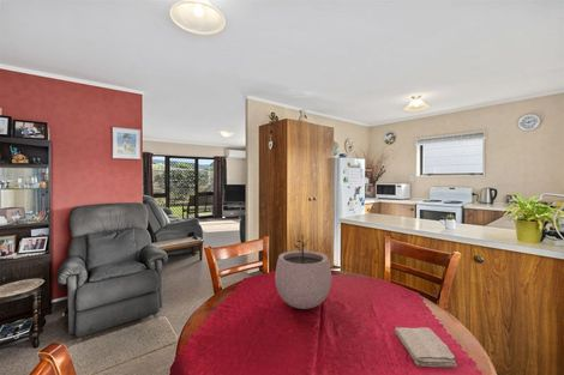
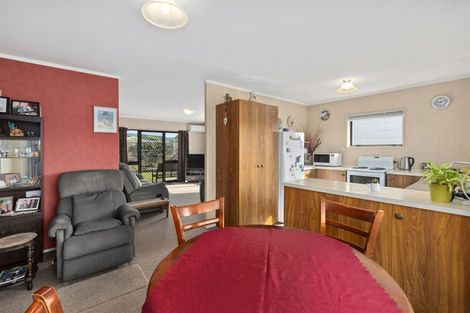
- plant pot (302, 270)
- washcloth (422, 344)
